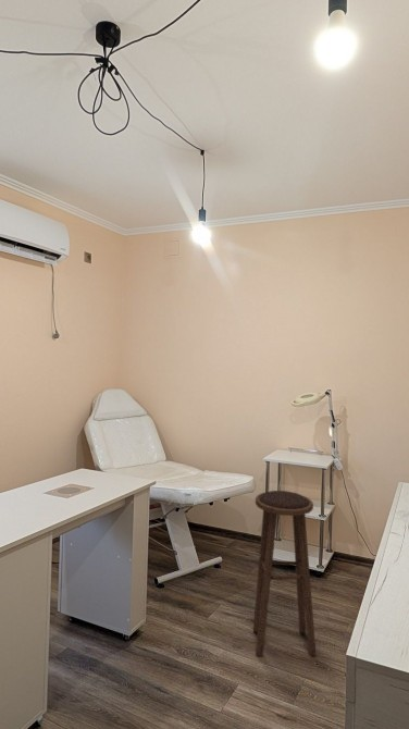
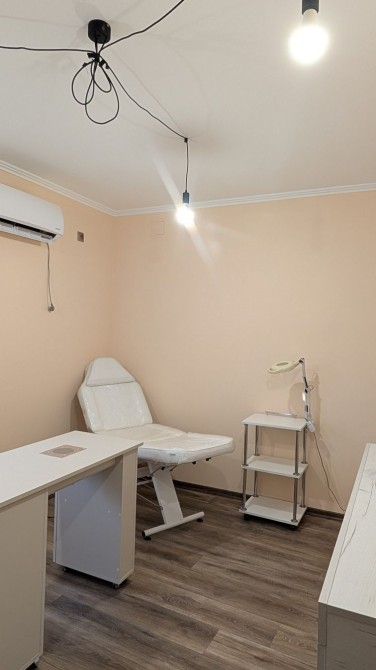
- stool (283, 576)
